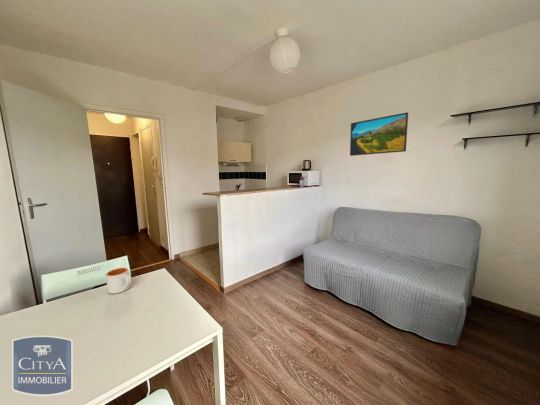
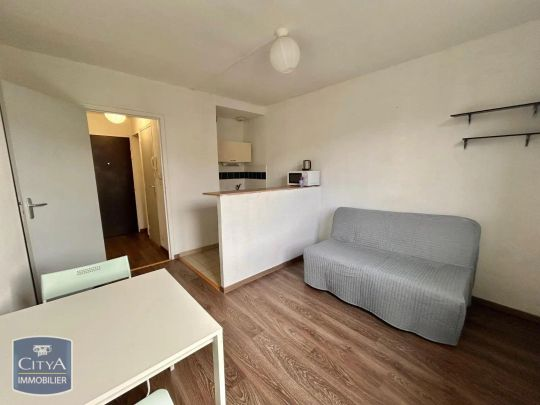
- mug (120, 280)
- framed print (376, 136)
